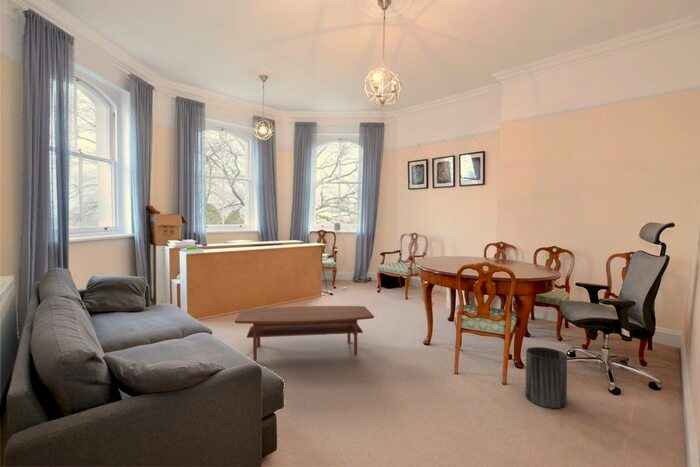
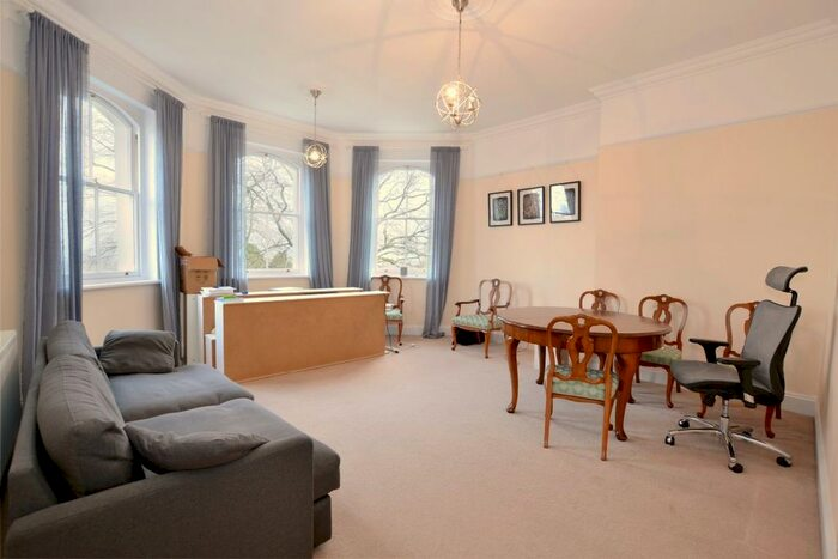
- trash can (545, 376)
- coffee table (305, 332)
